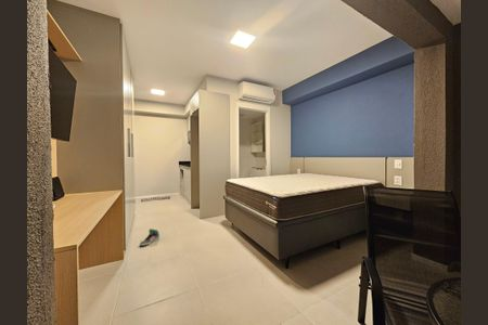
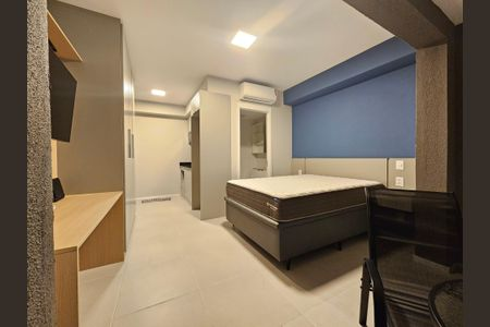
- sneaker (150, 235)
